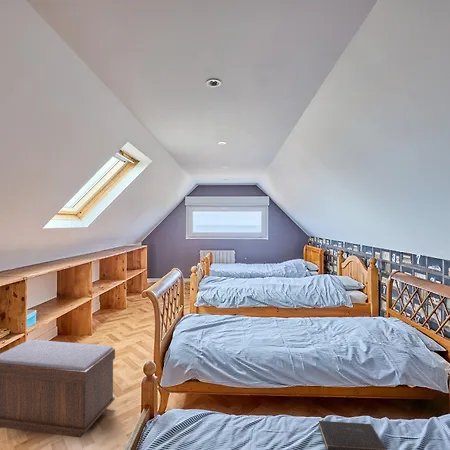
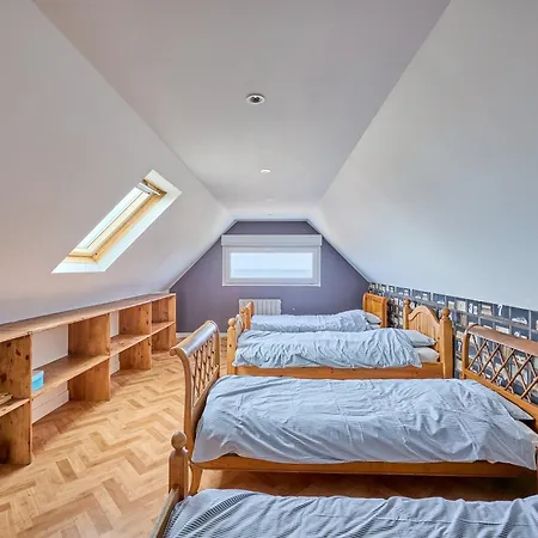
- hardcover book (350, 437)
- bench (53, 383)
